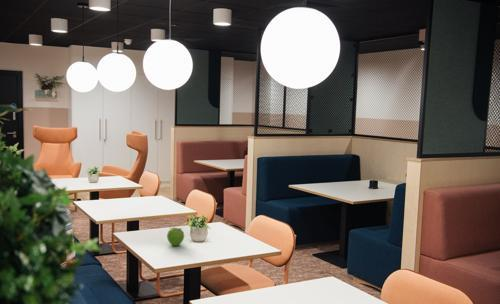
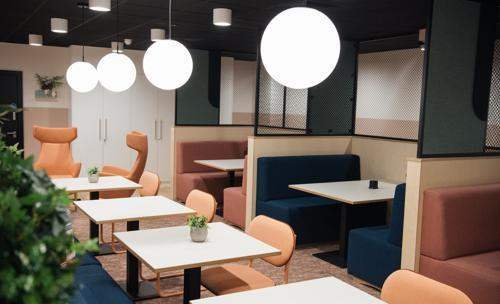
- fruit (175, 235)
